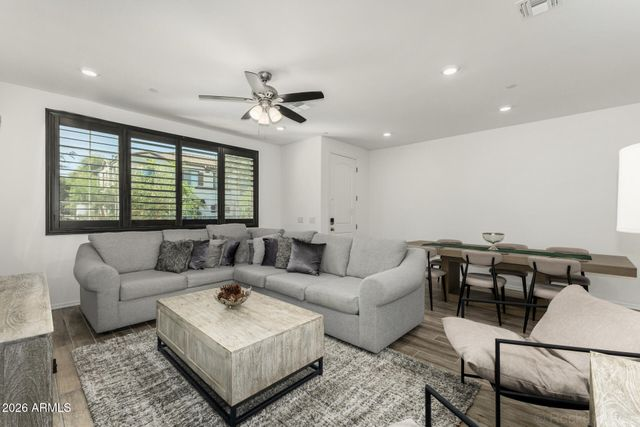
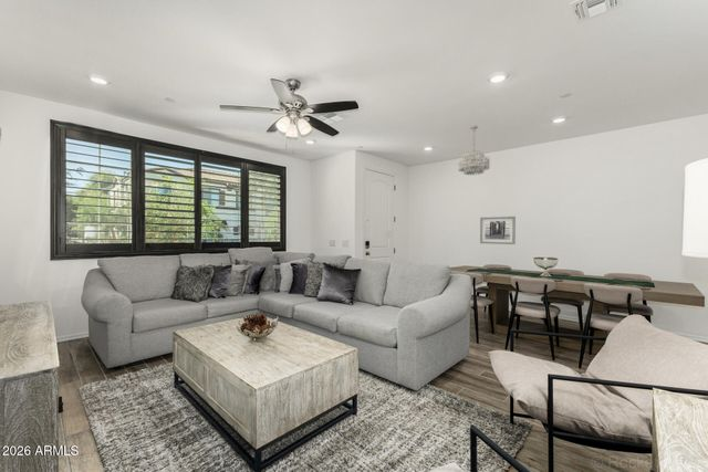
+ chandelier (473, 150)
+ wall art (497, 230)
